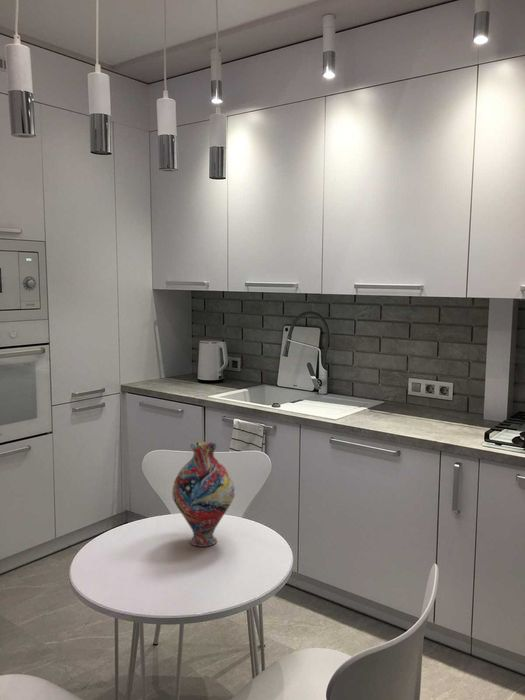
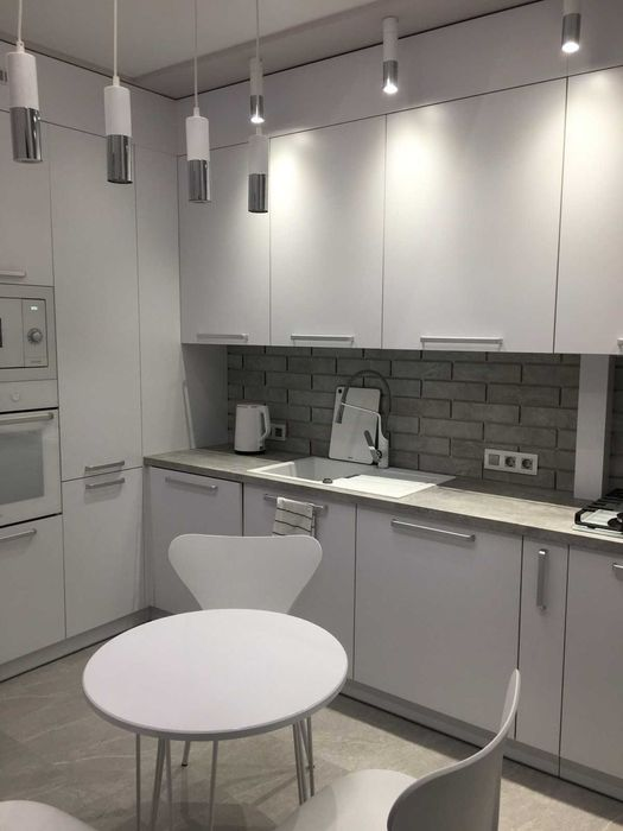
- vase (203, 493)
